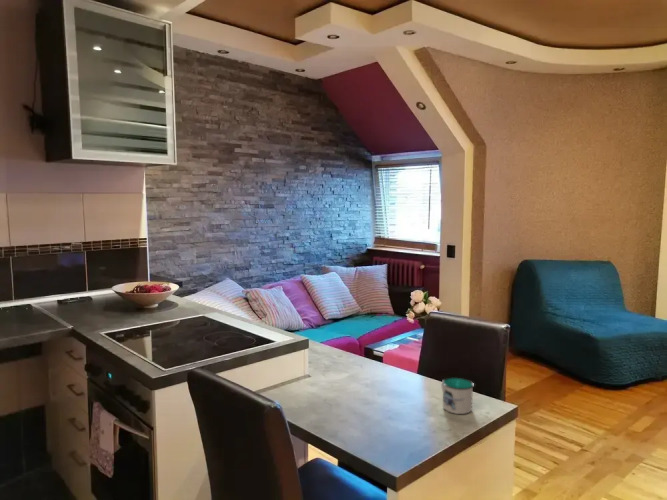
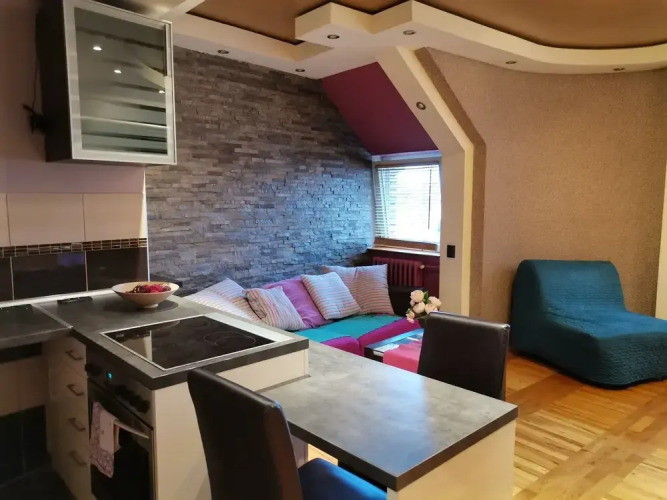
- mug (454, 394)
